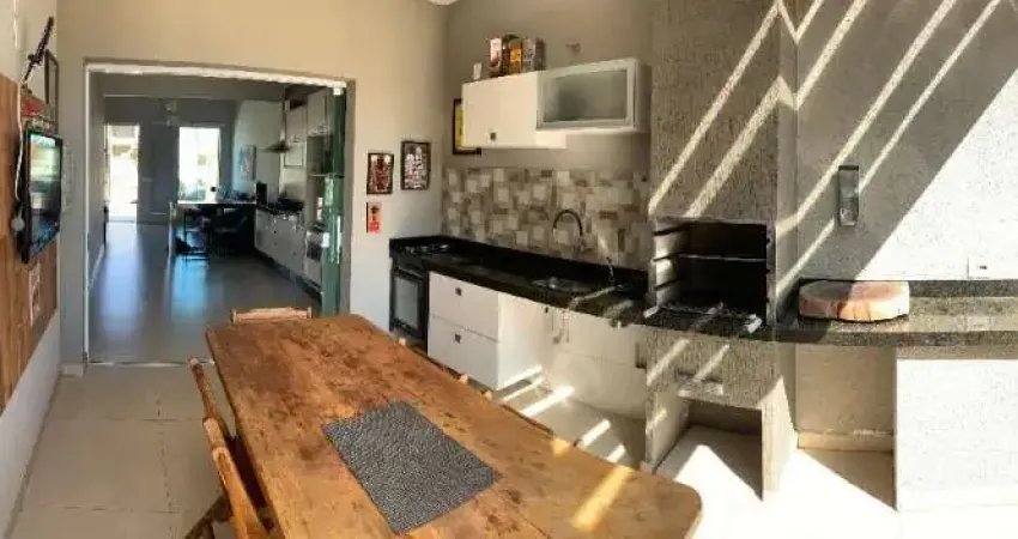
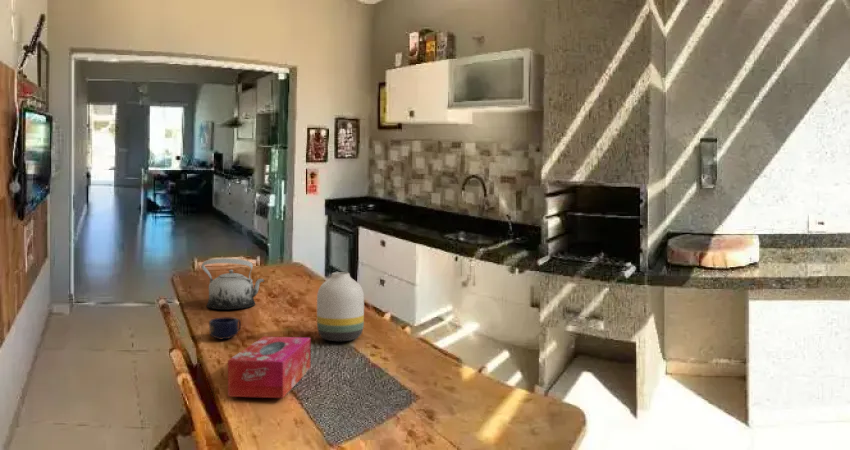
+ teapot (235, 281)
+ tissue box (272, 364)
+ mug (226, 328)
+ vase (340, 306)
